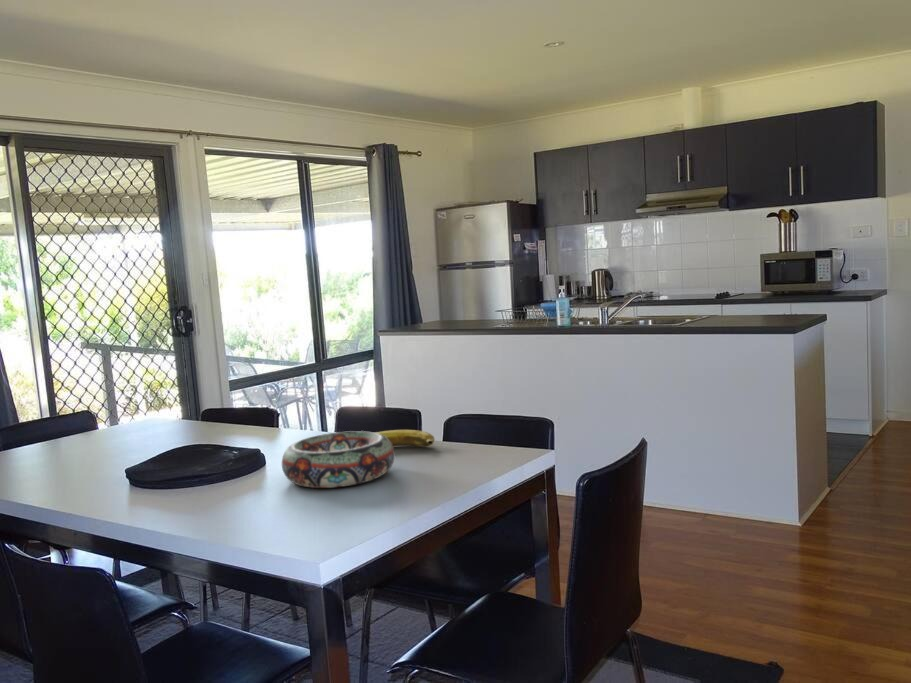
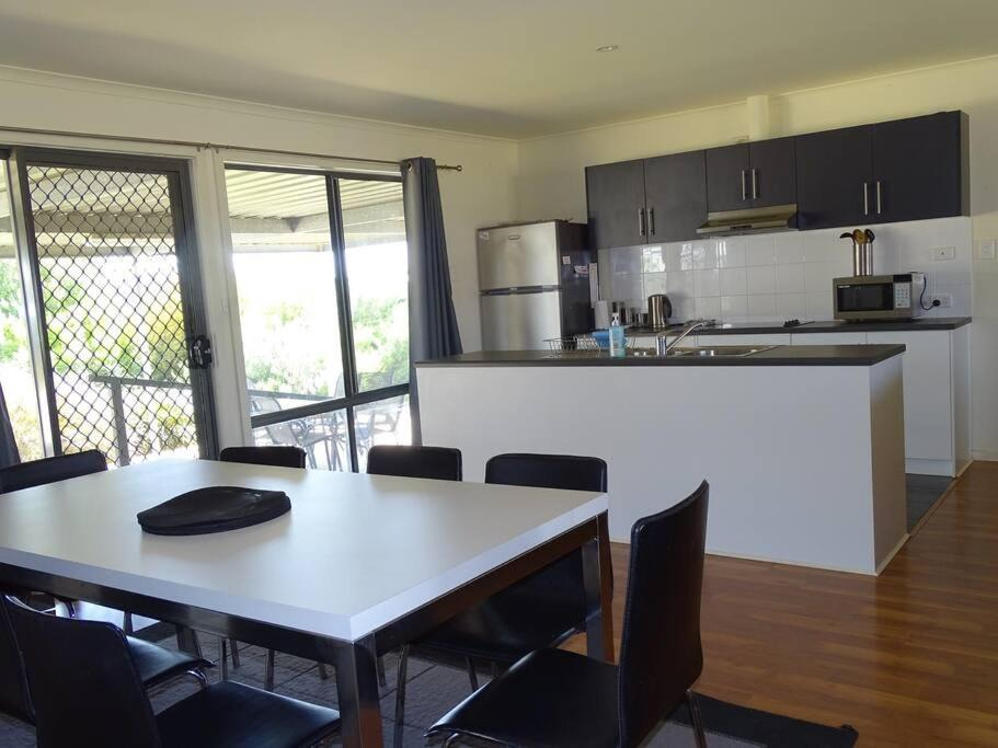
- decorative bowl (338, 459)
- banana (395, 441)
